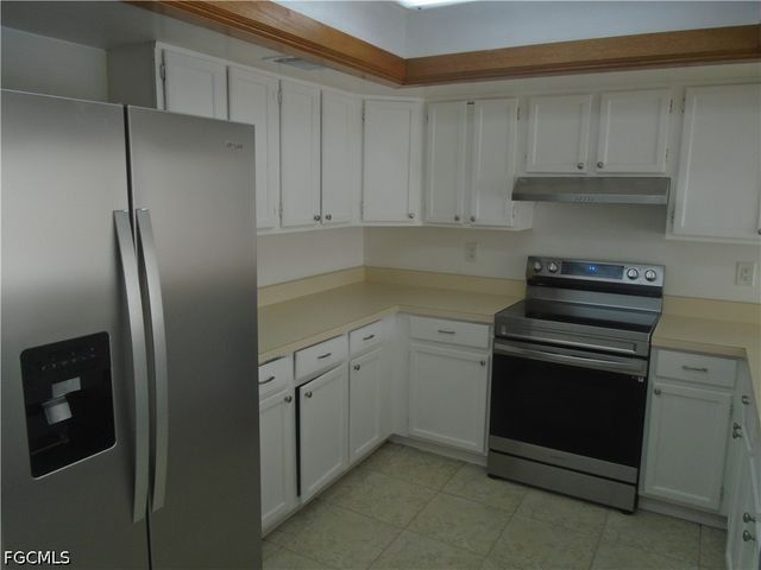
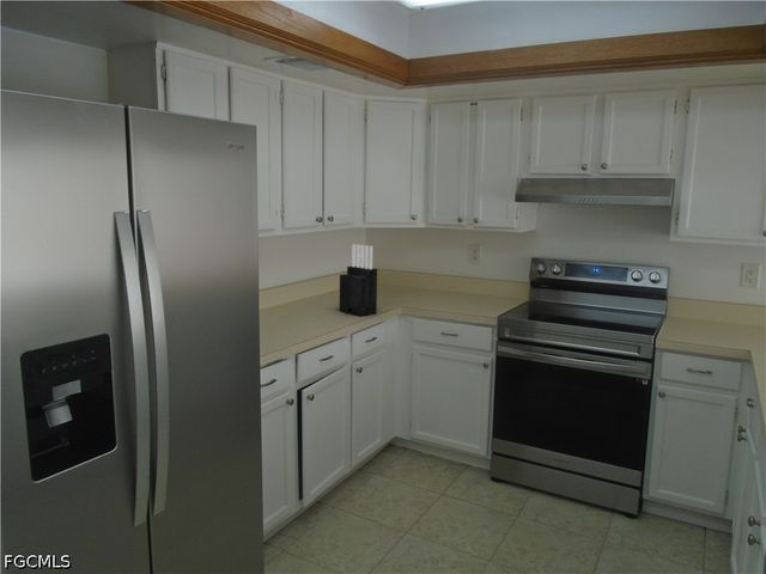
+ knife block (355, 279)
